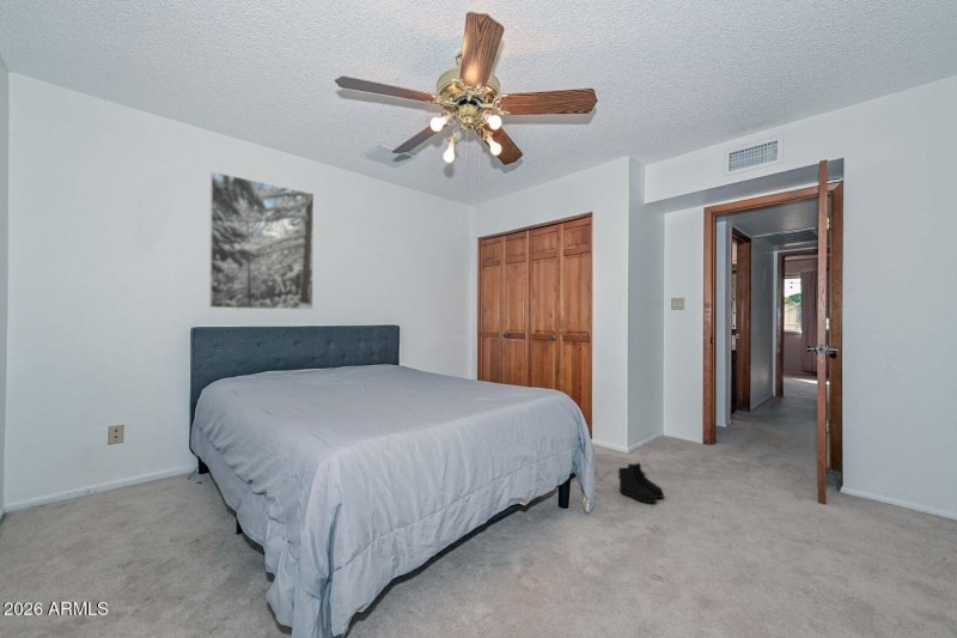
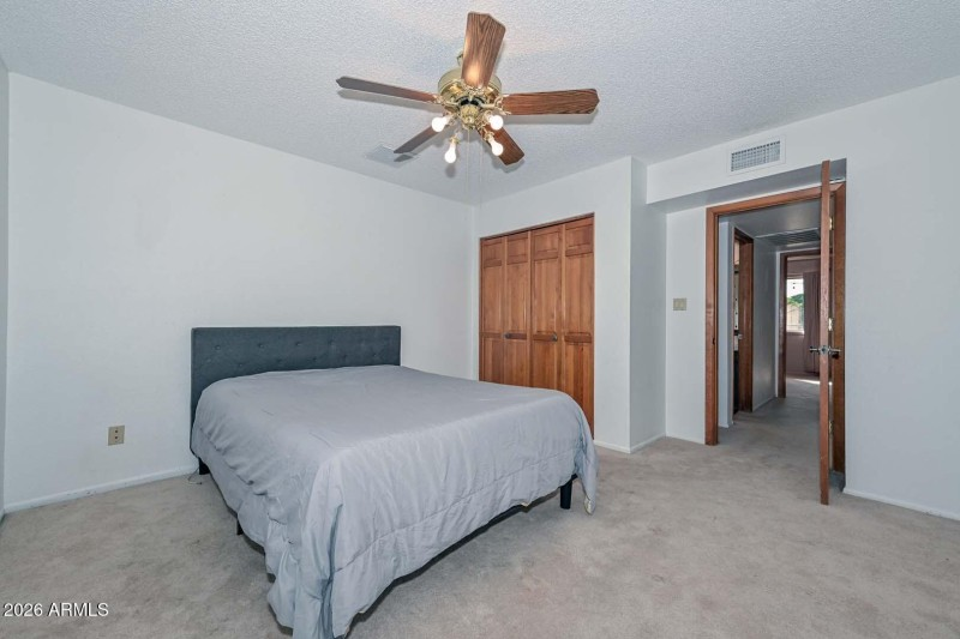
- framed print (266, 245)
- boots (640, 480)
